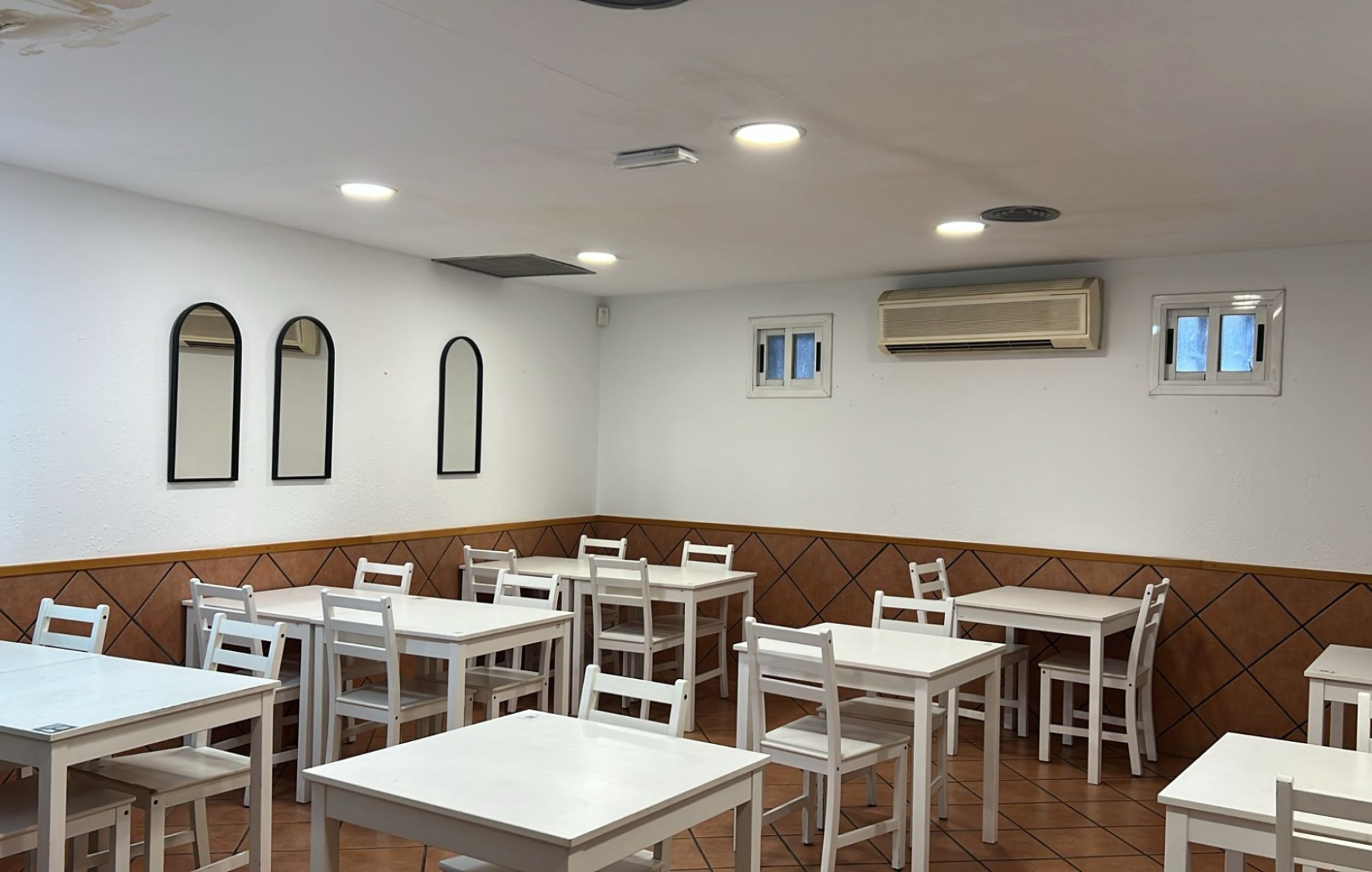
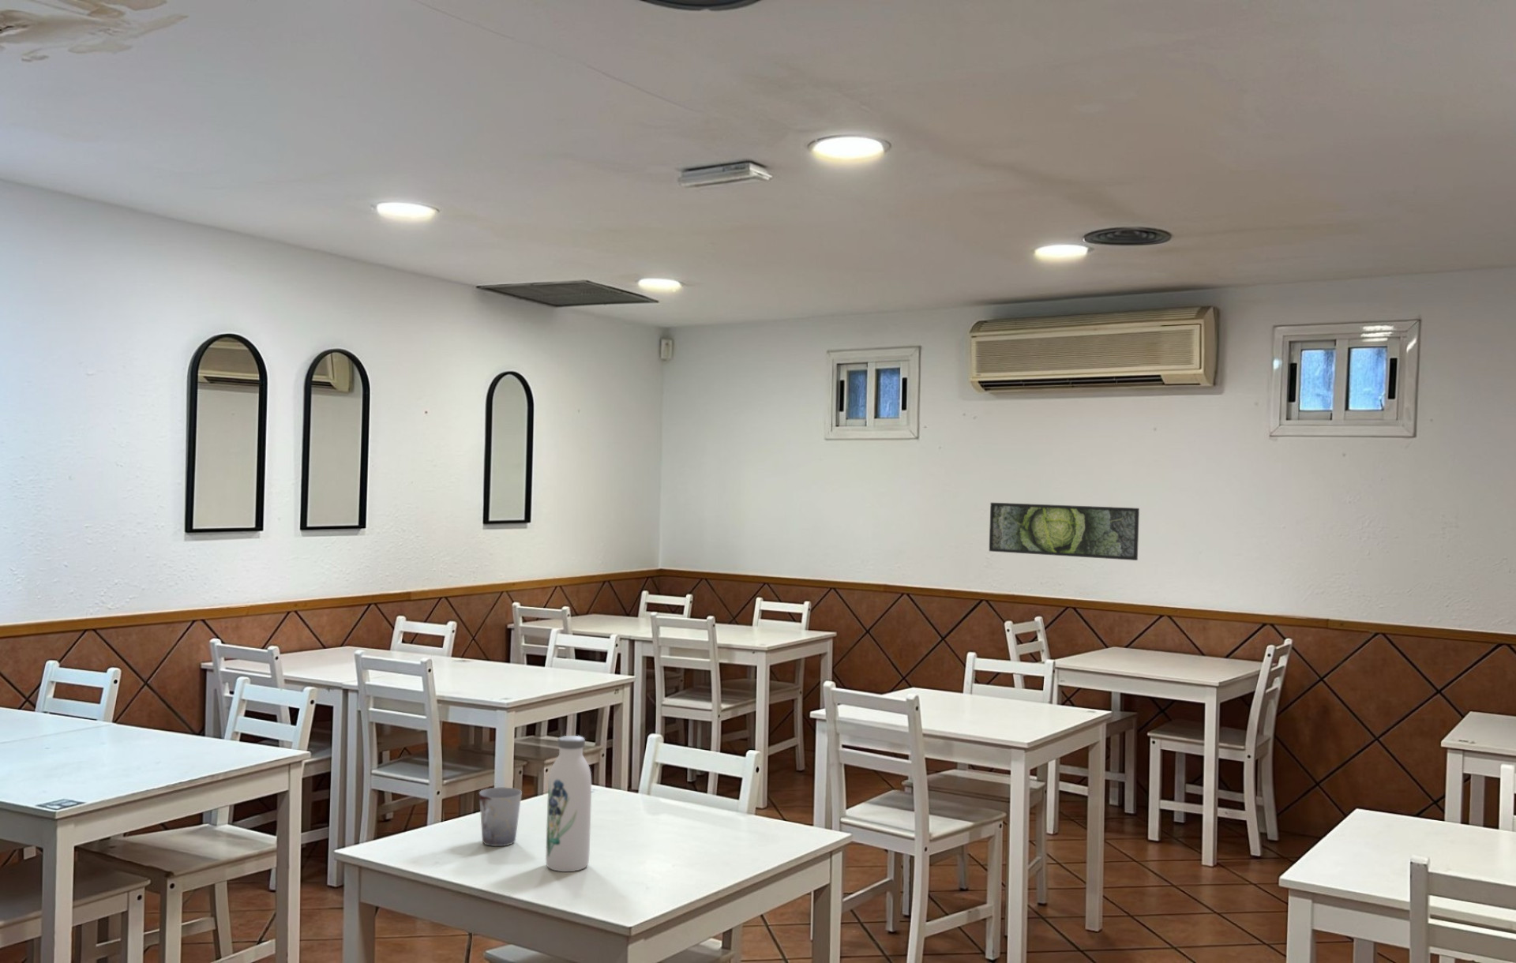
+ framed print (1061, 530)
+ cup (496, 818)
+ water bottle (569, 801)
